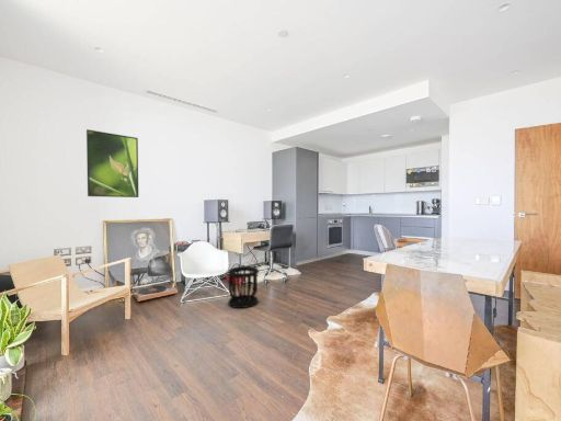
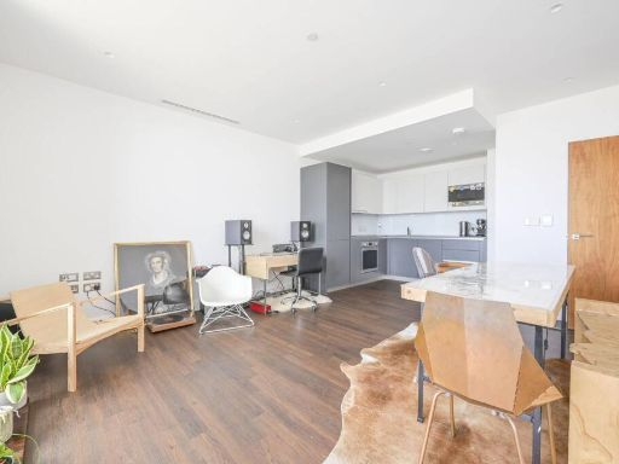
- wastebasket (244, 286)
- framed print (114, 164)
